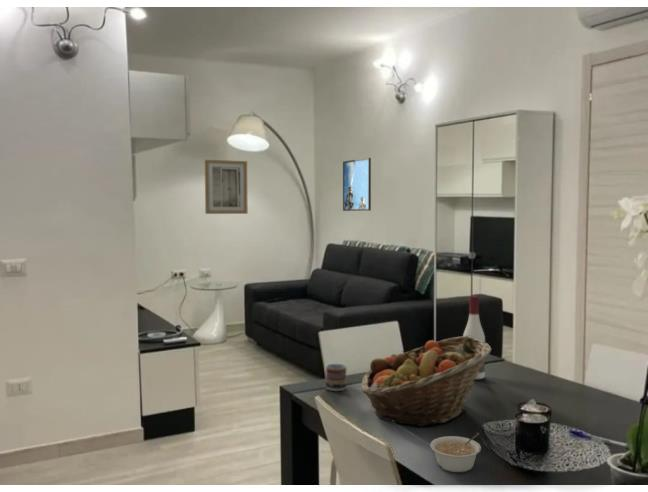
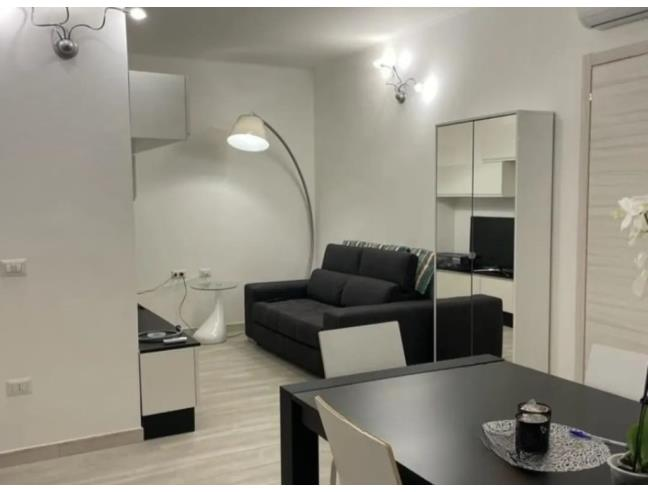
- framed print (356, 185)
- fruit basket (424, 375)
- alcohol (473, 336)
- legume (455, 452)
- cup (336, 376)
- wall art (226, 187)
